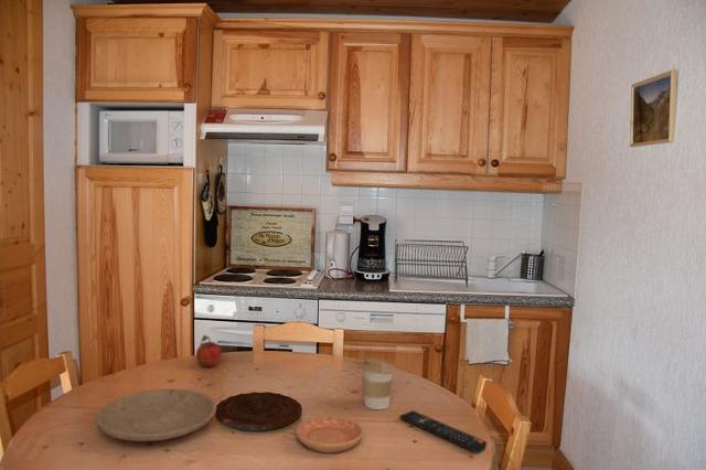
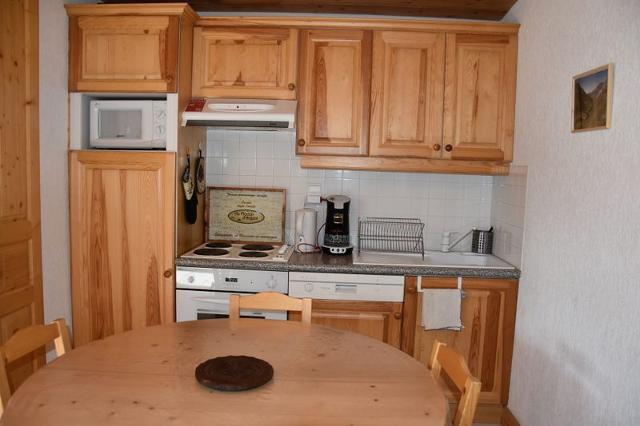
- fruit (207, 350)
- saucer (329, 435)
- plate (158, 418)
- coffee cup (377, 382)
- remote control (441, 430)
